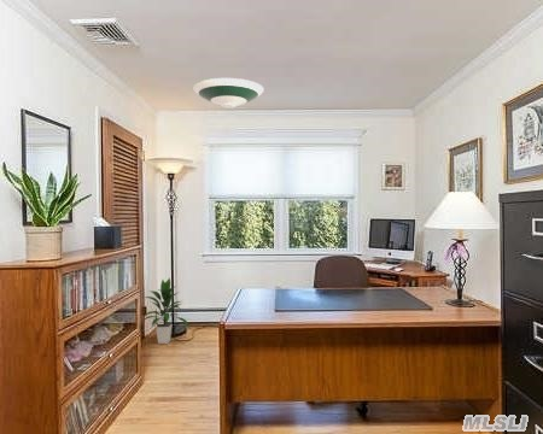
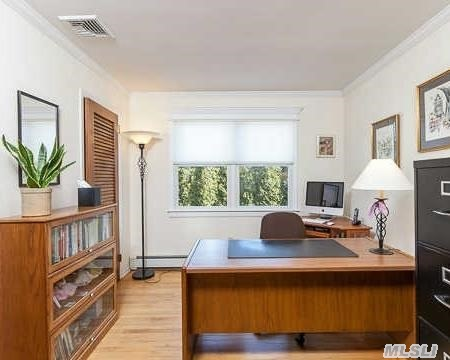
- indoor plant (164, 311)
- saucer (228, 98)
